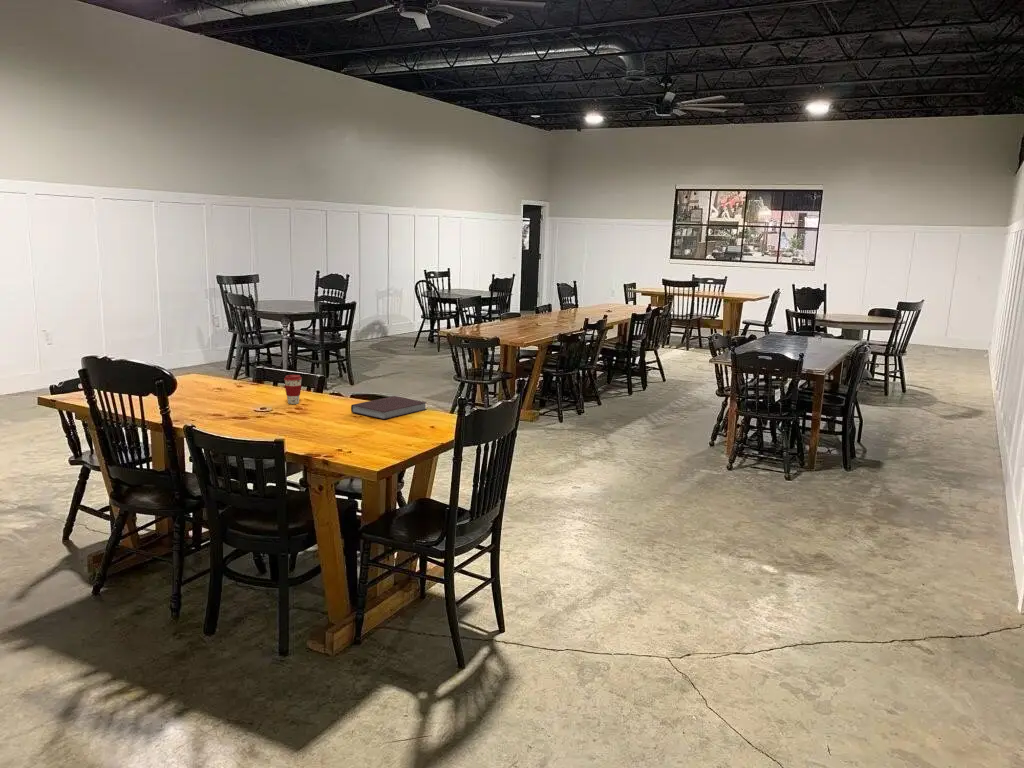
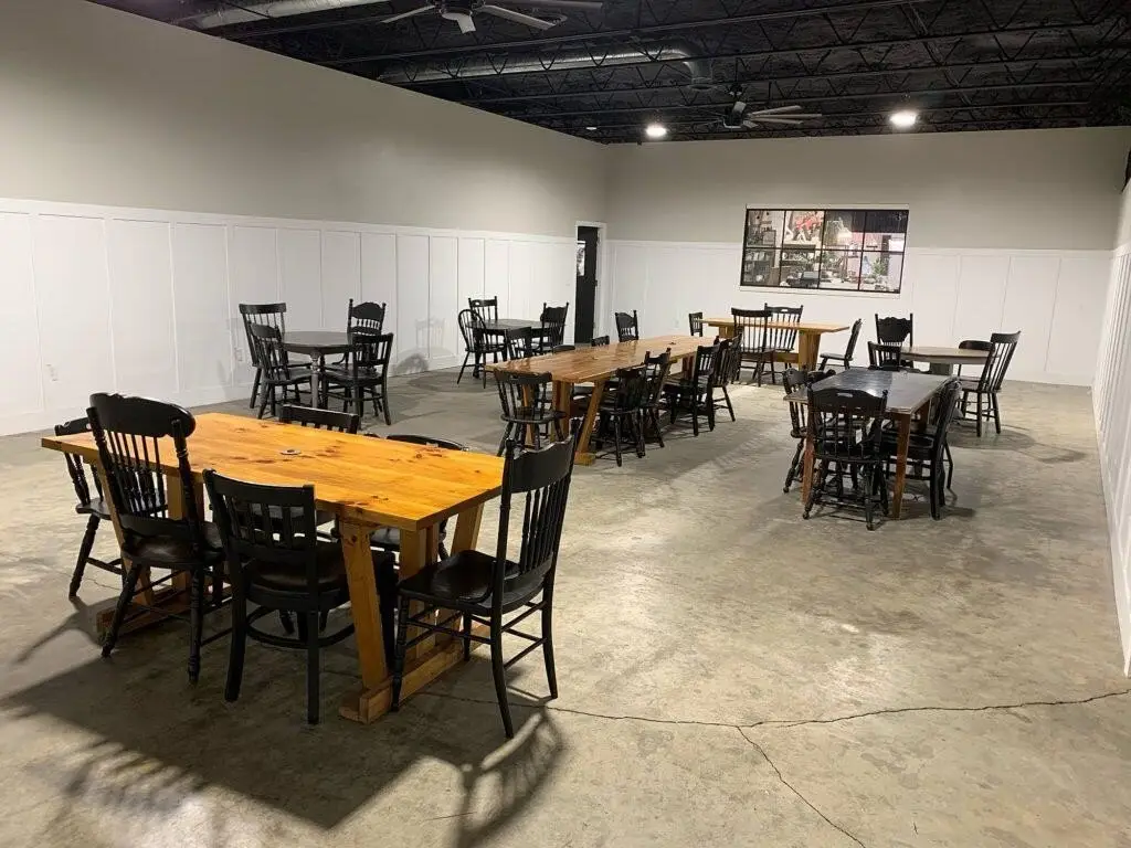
- notebook (389, 407)
- coffee cup (293, 389)
